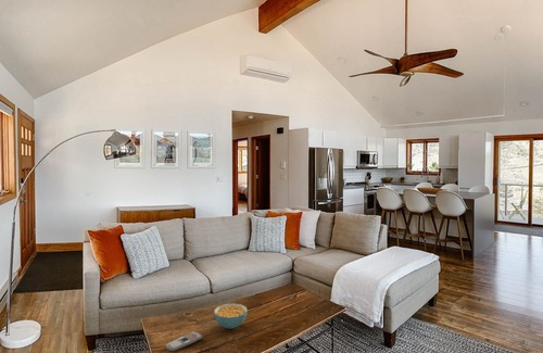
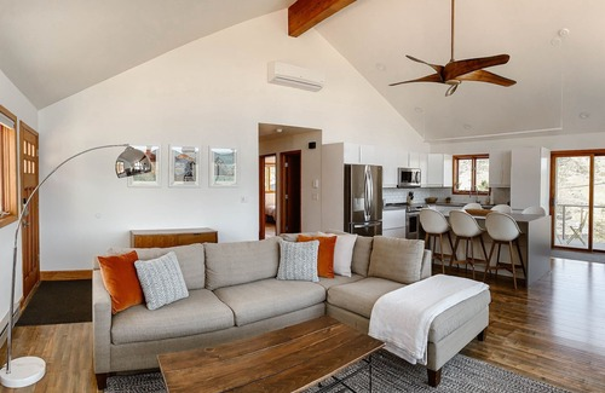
- cereal bowl (230, 318)
- remote control (184, 341)
